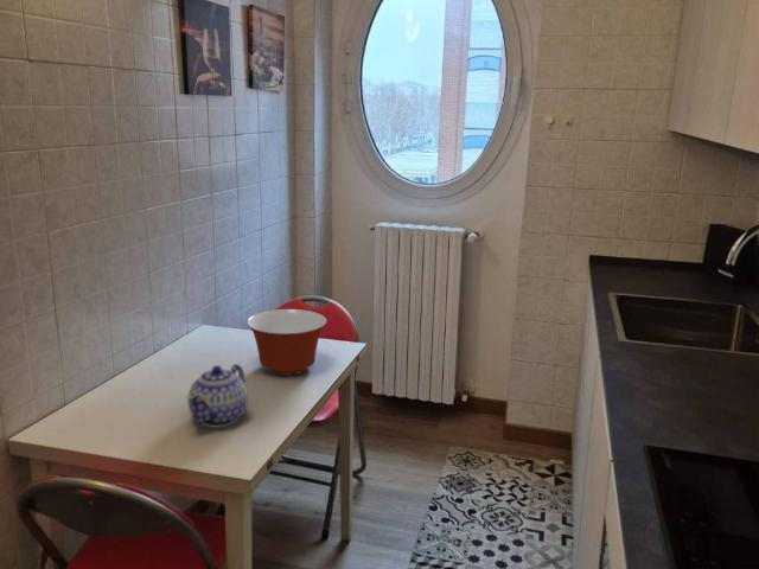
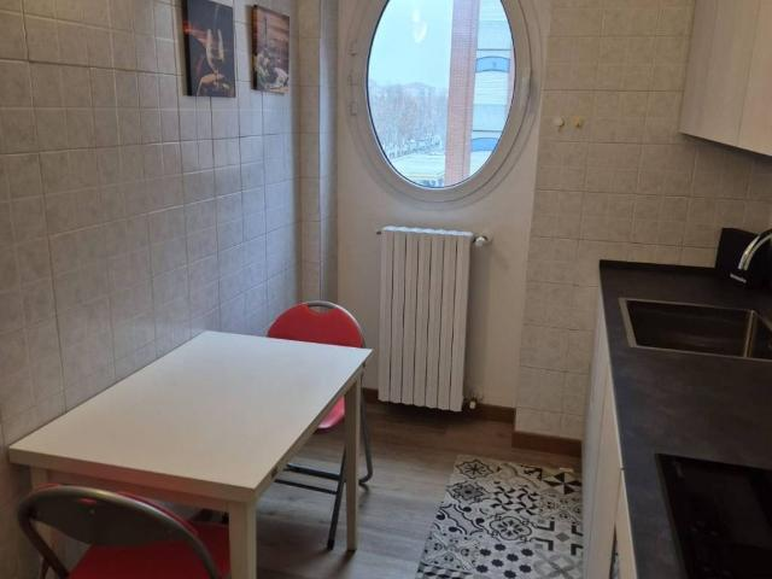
- mixing bowl (287, 344)
- teapot (217, 392)
